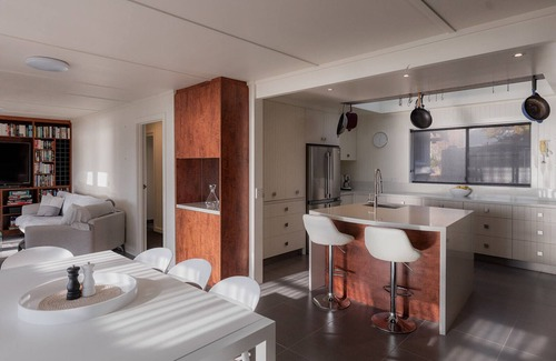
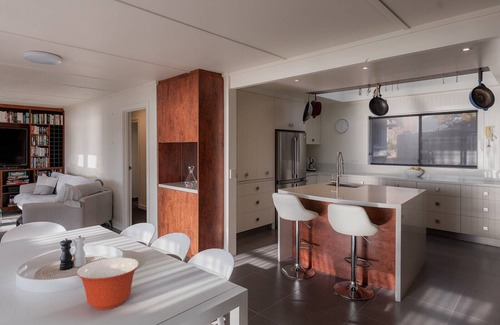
+ mixing bowl (109, 284)
